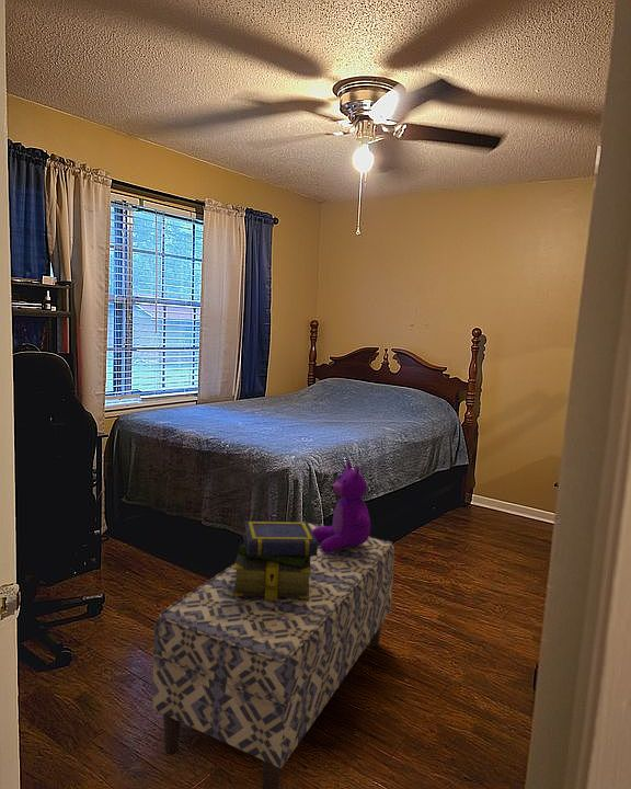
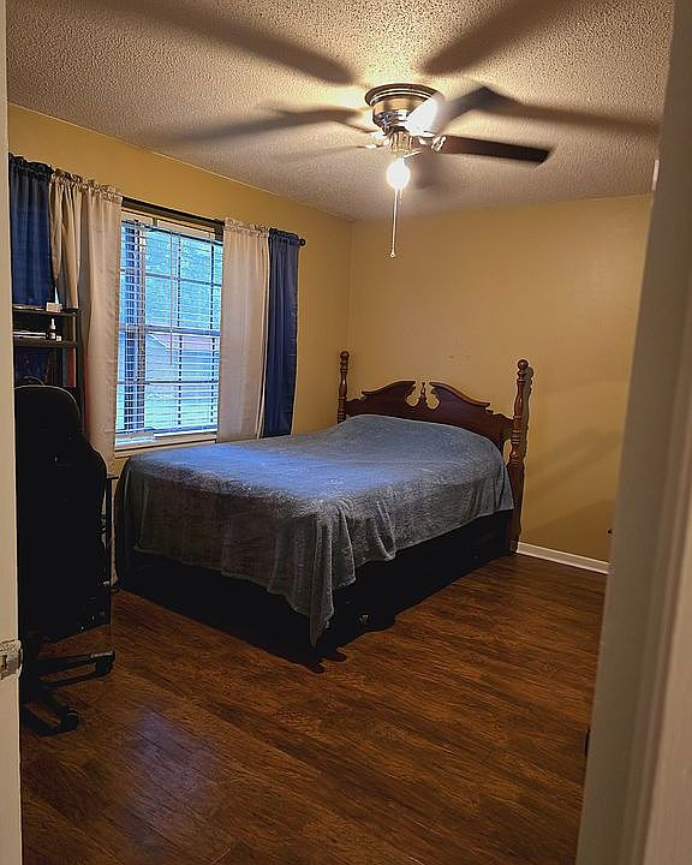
- stack of books (276, 556)
- bench (291, 631)
- teddy bear (343, 505)
